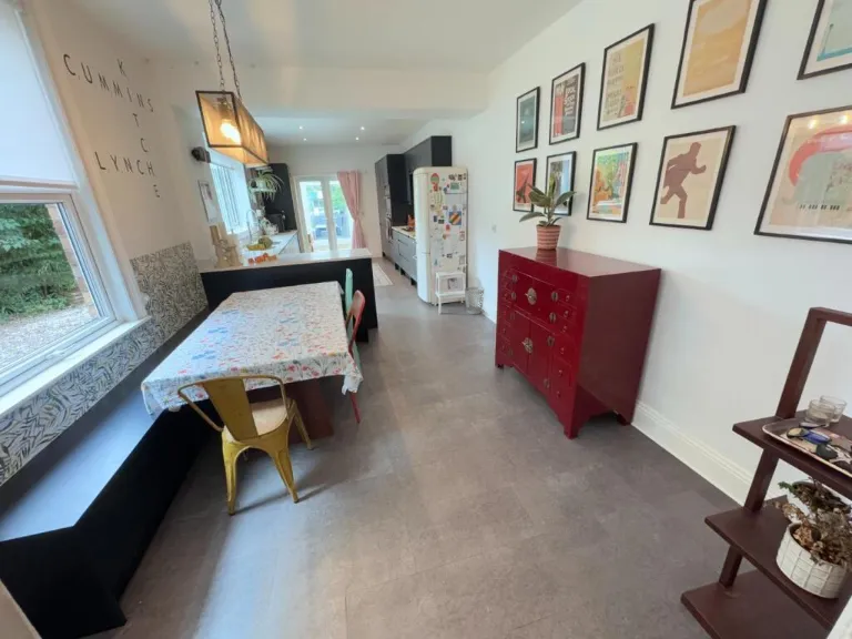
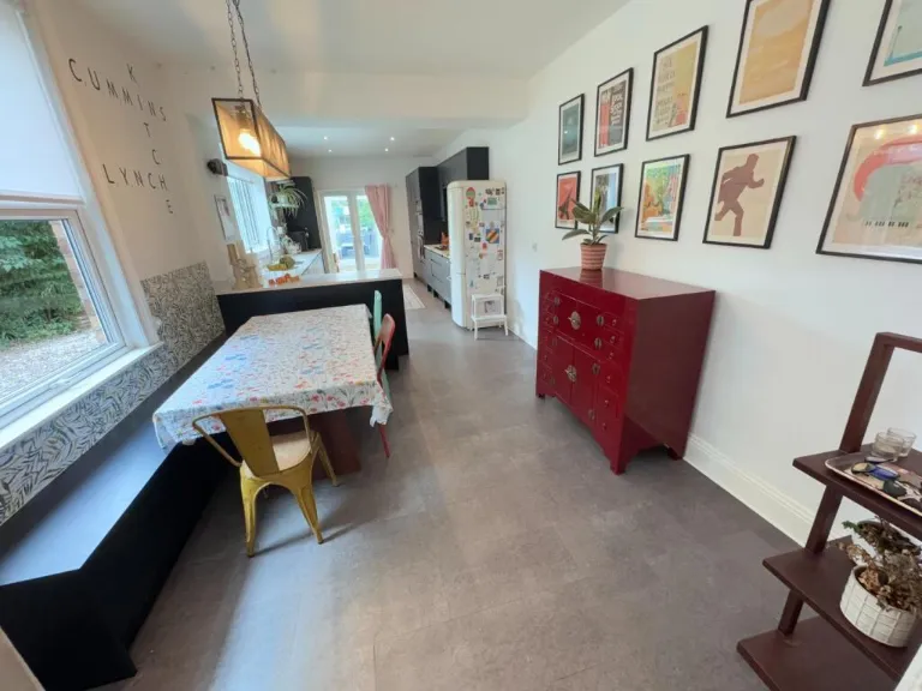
- wastebasket (474, 301)
